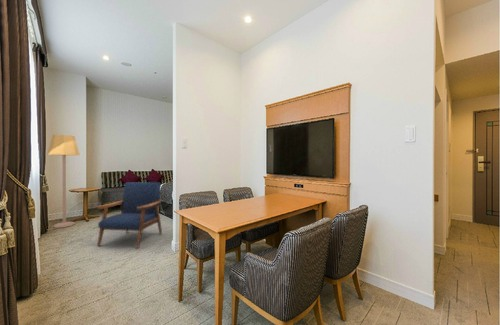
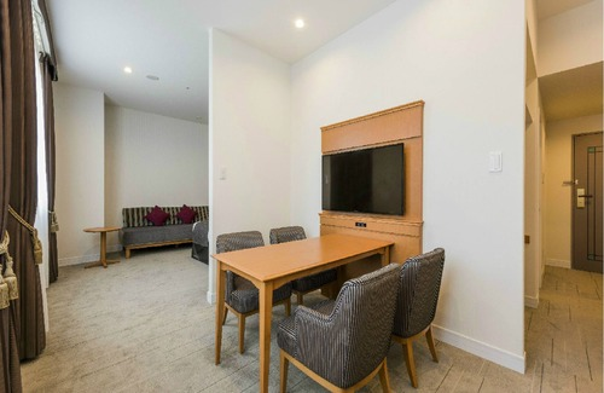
- lamp (64, 180)
- armchair (132, 211)
